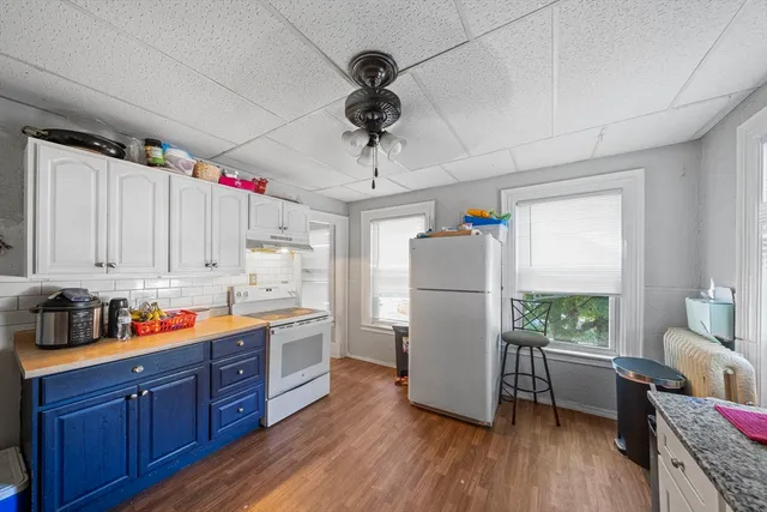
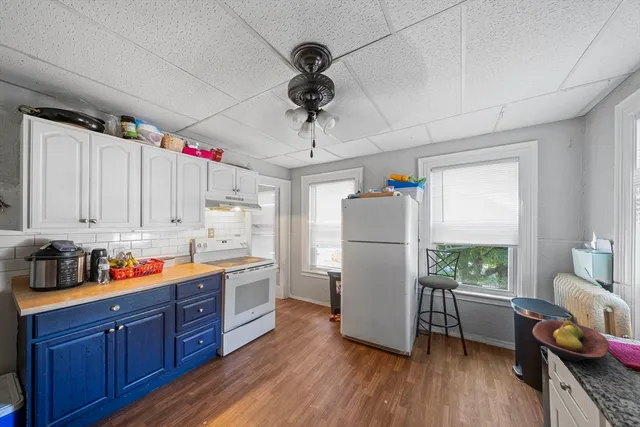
+ fruit bowl (568, 336)
